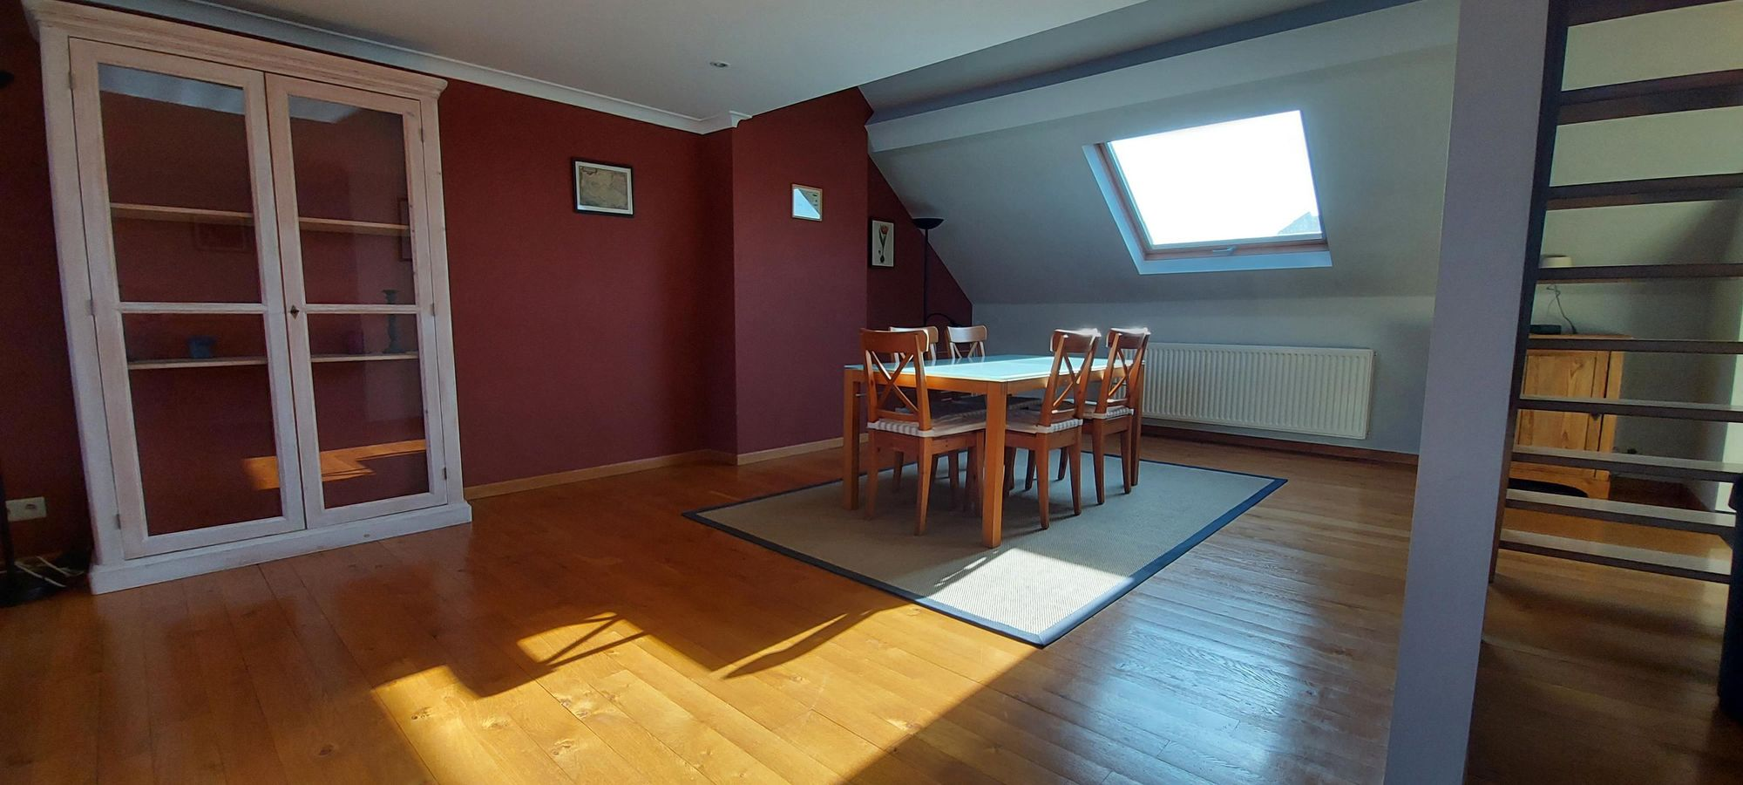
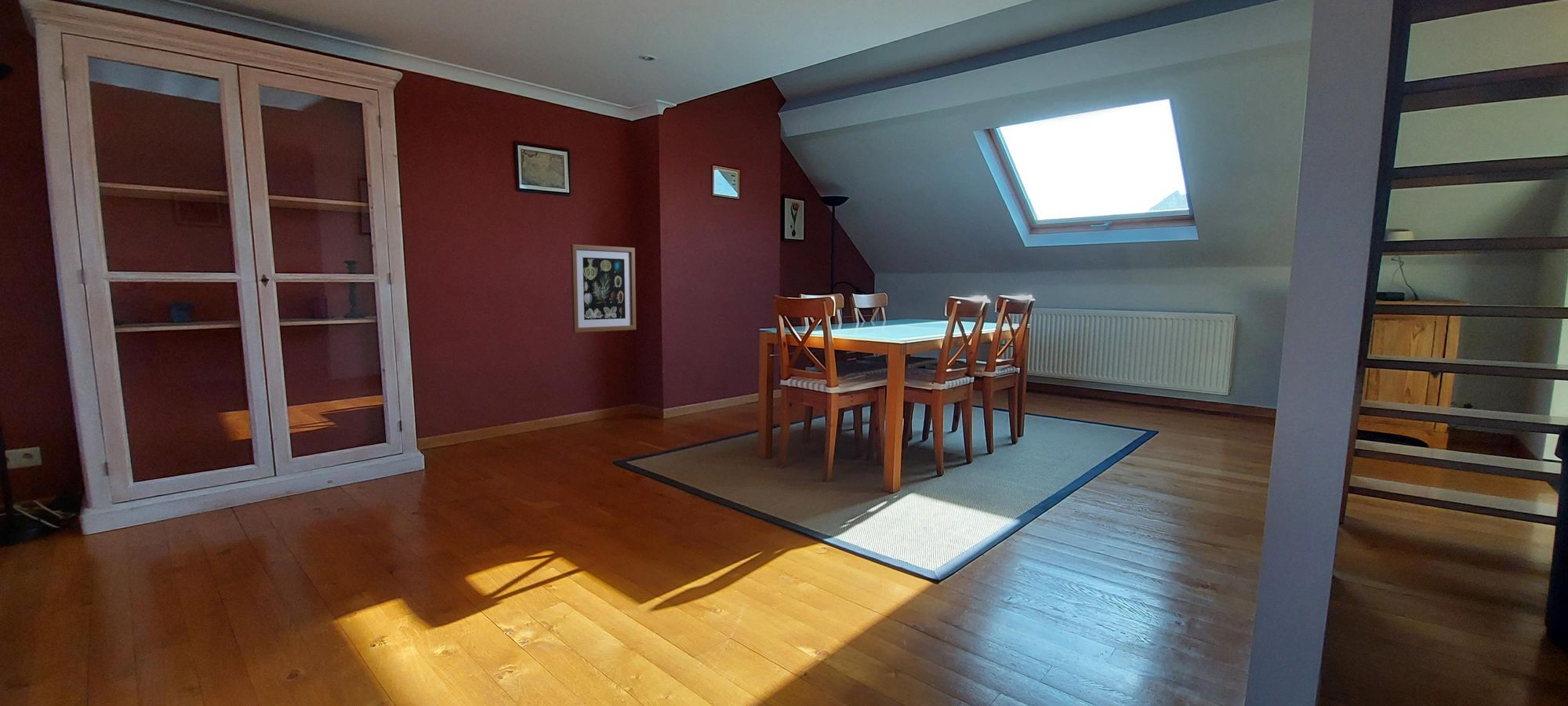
+ wall art (604, 289)
